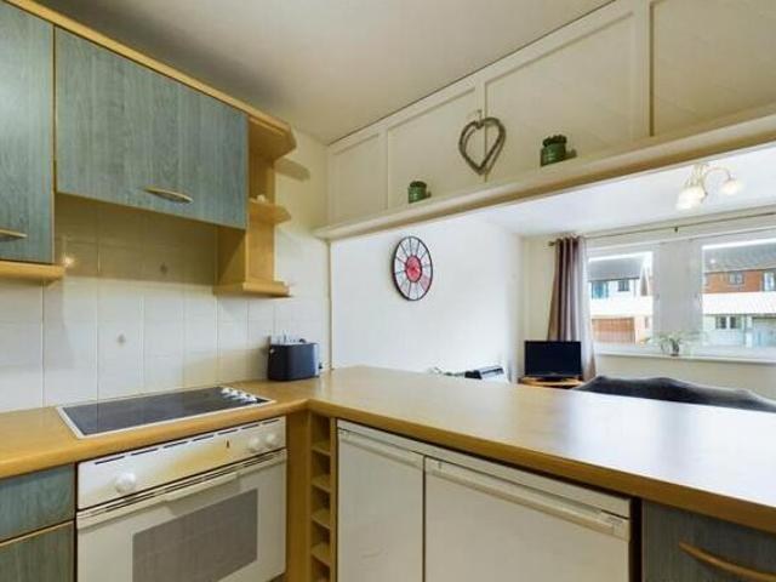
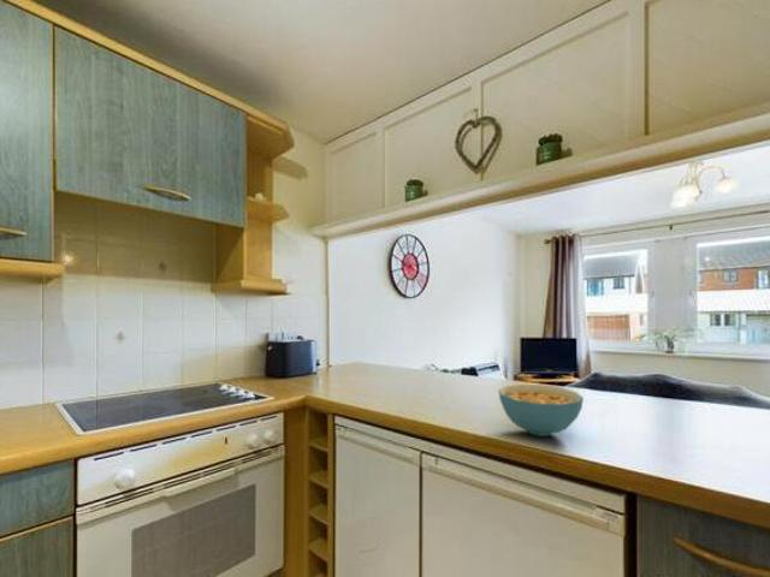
+ cereal bowl (539, 412)
